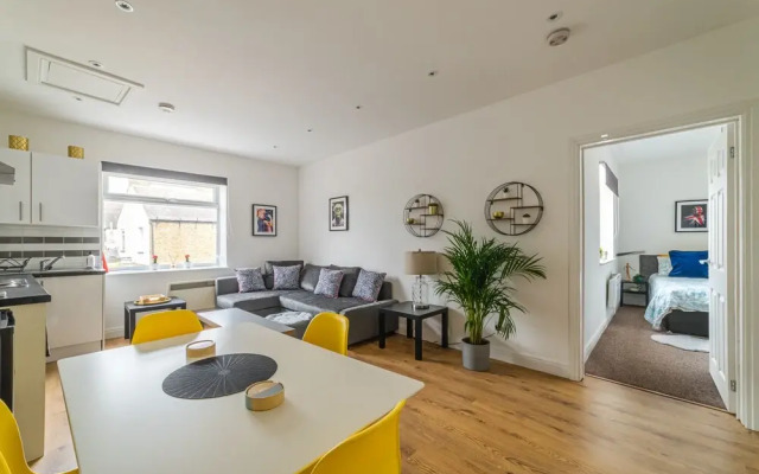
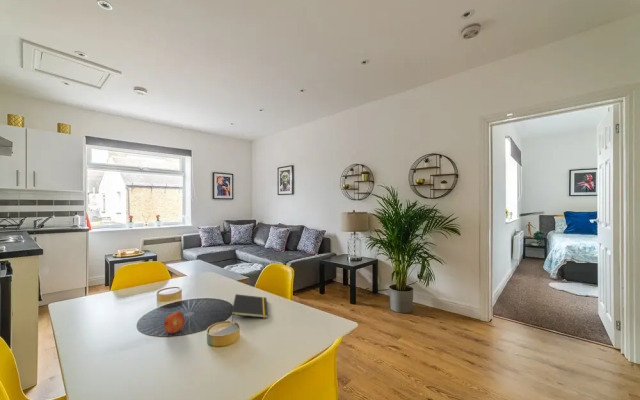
+ notepad (250, 305)
+ fruit (174, 322)
